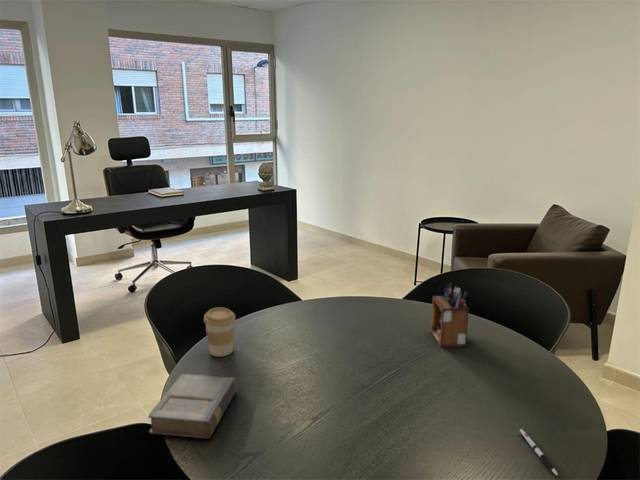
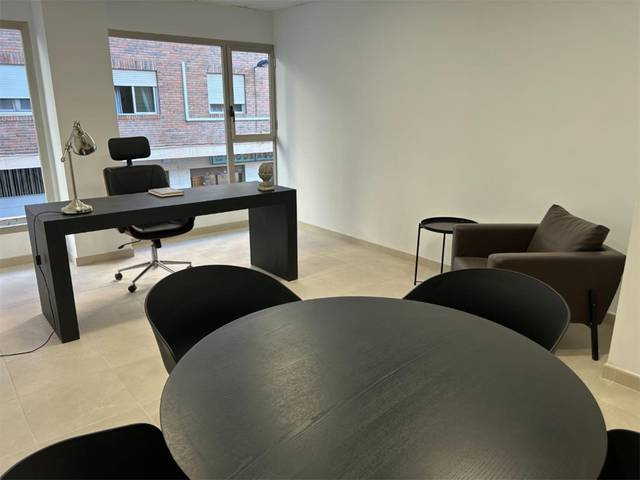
- coffee cup (220, 331)
- desk organizer (449, 313)
- book (199, 397)
- pen (538, 451)
